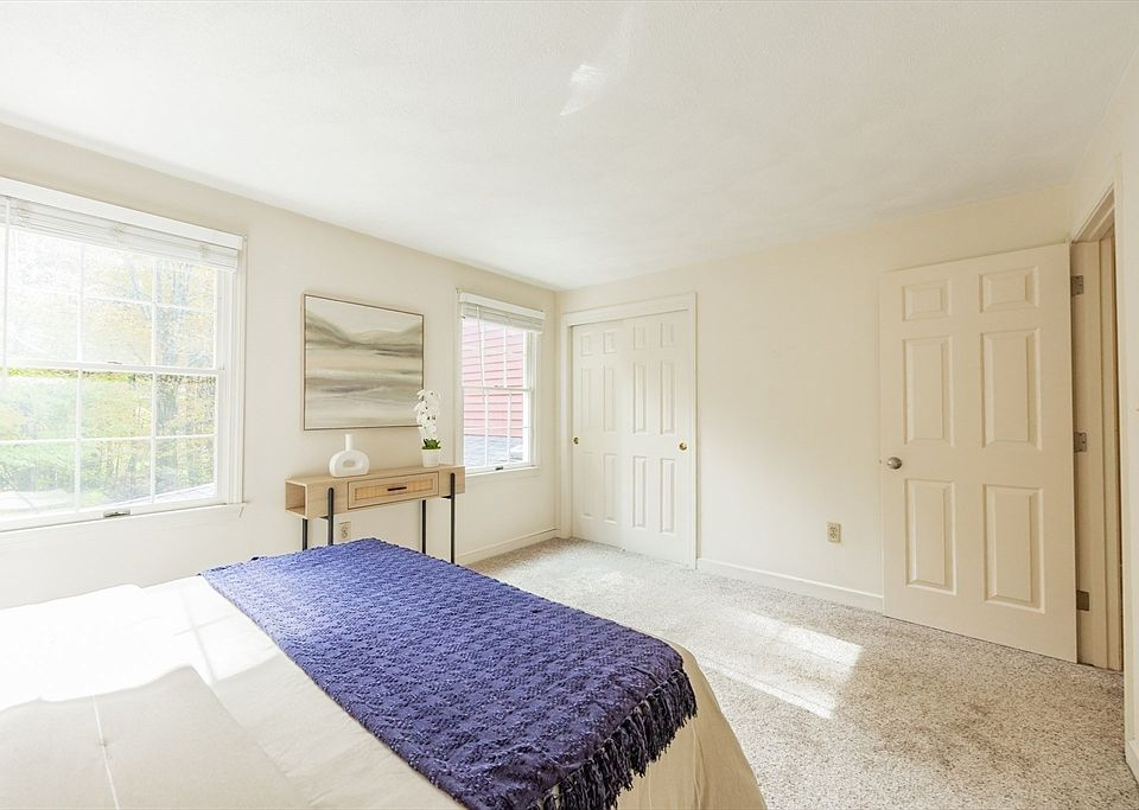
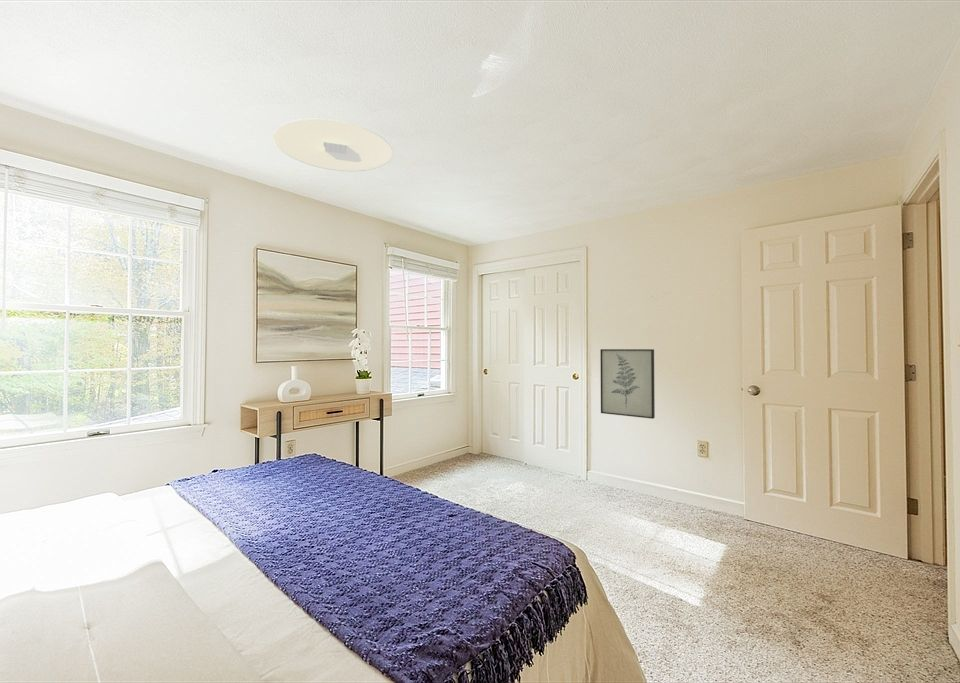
+ ceiling light (335, 142)
+ wall art (626, 382)
